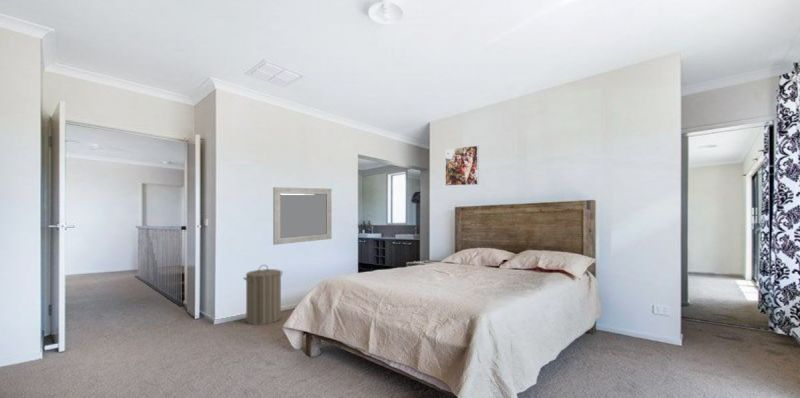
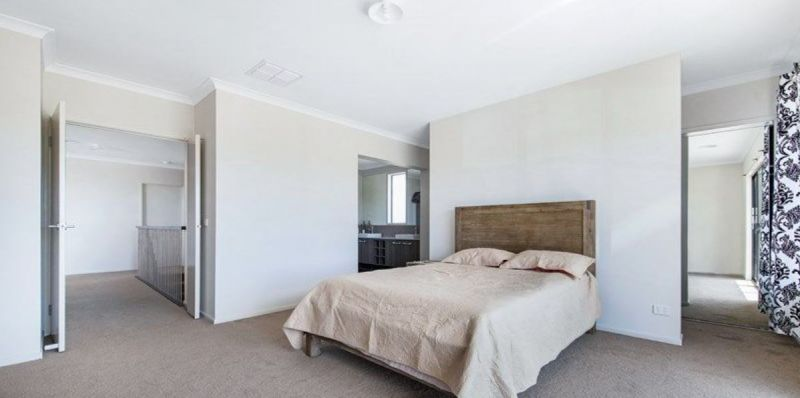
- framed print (461, 166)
- home mirror (304, 214)
- laundry hamper (263, 292)
